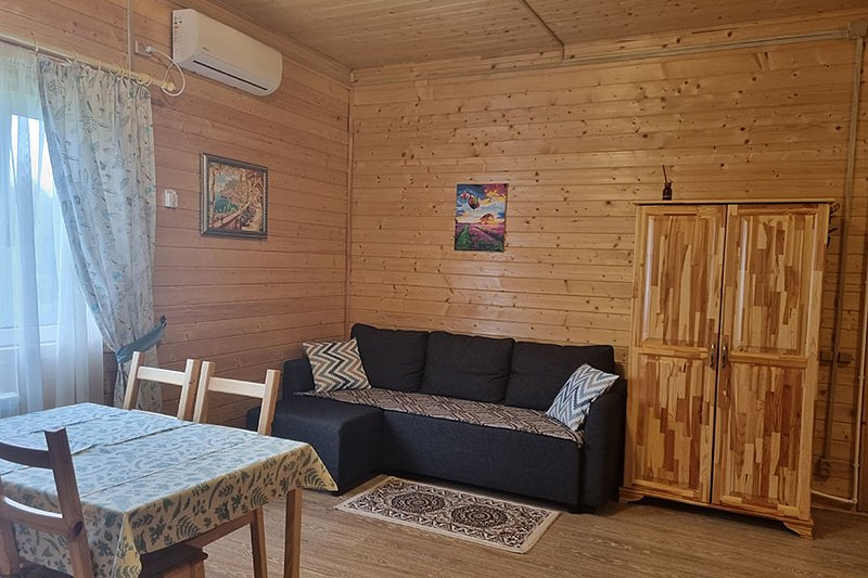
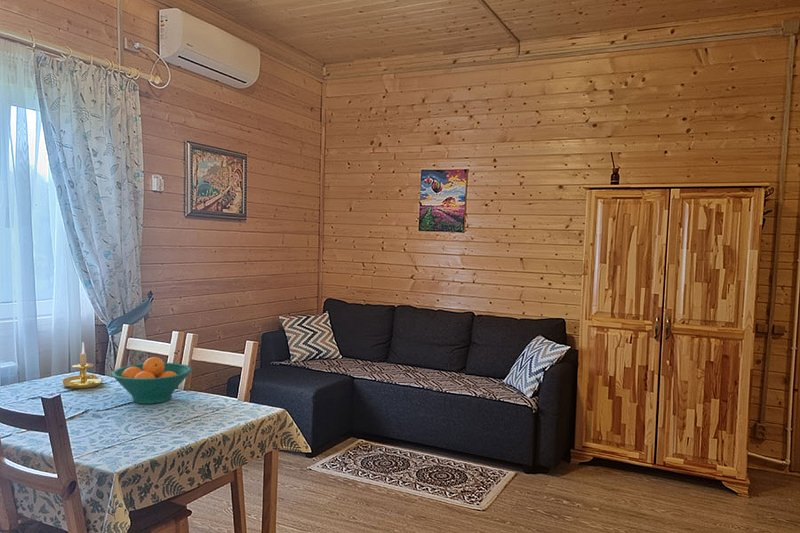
+ candle holder (84, 363)
+ fruit bowl (152, 378)
